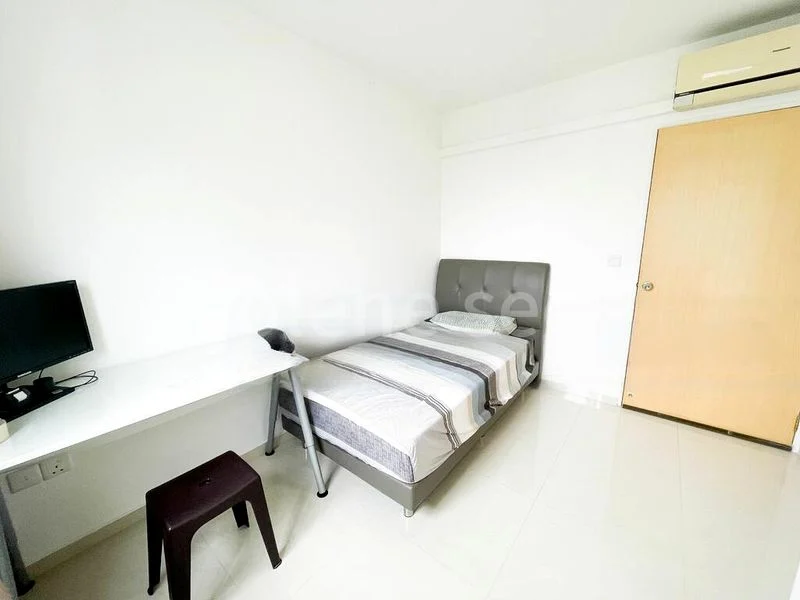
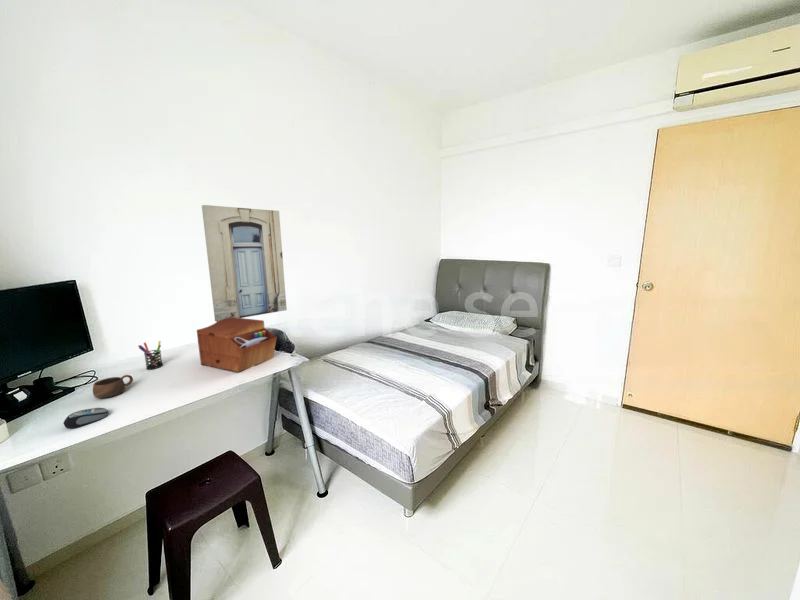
+ cup (114, 385)
+ wall art (248, 263)
+ sewing box (237, 342)
+ pen holder (153, 353)
+ computer mouse (86, 415)
